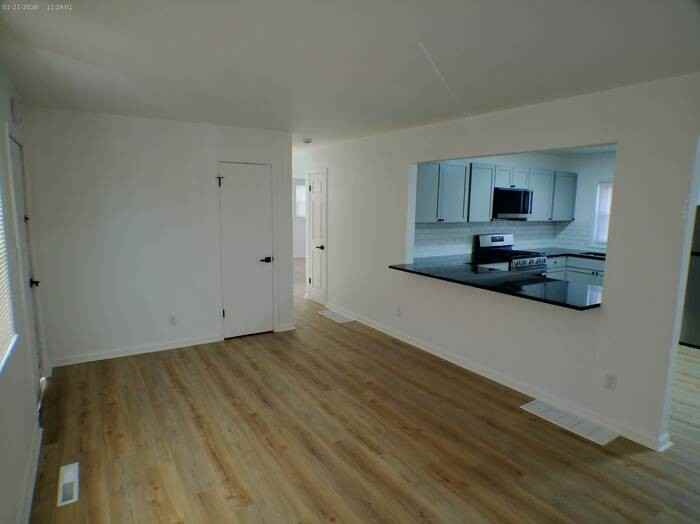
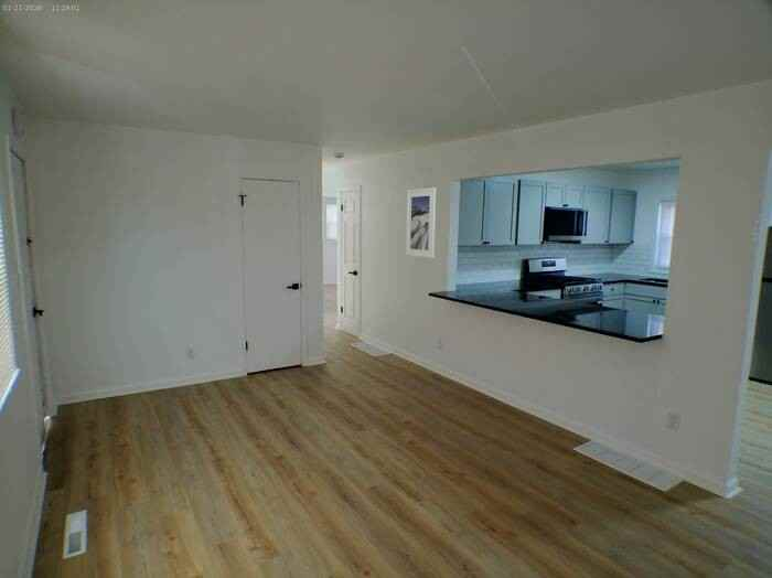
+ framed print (419, 223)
